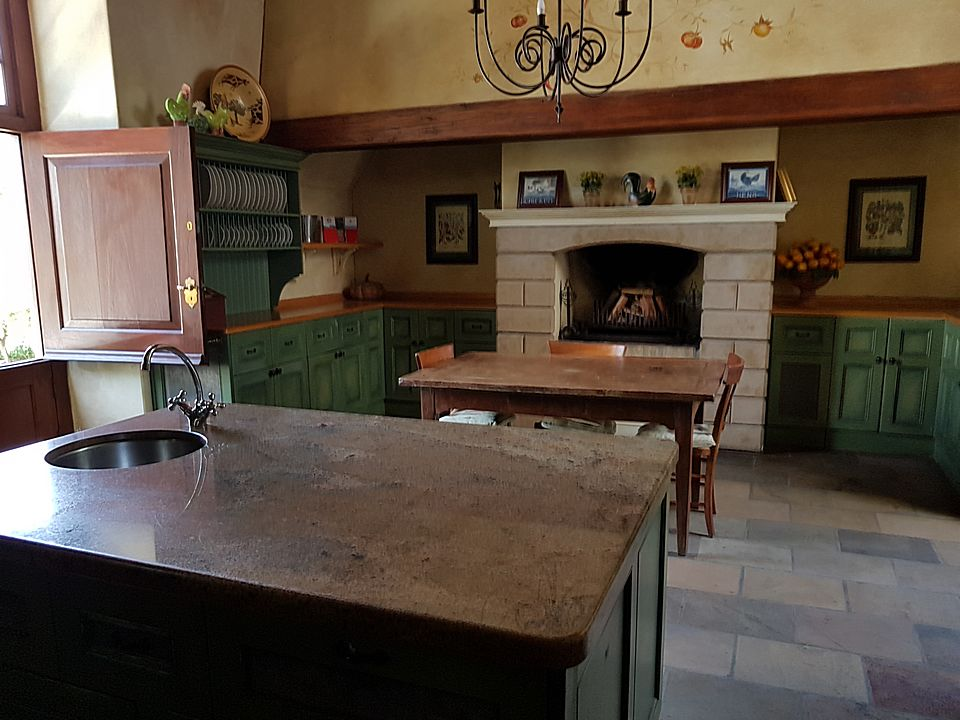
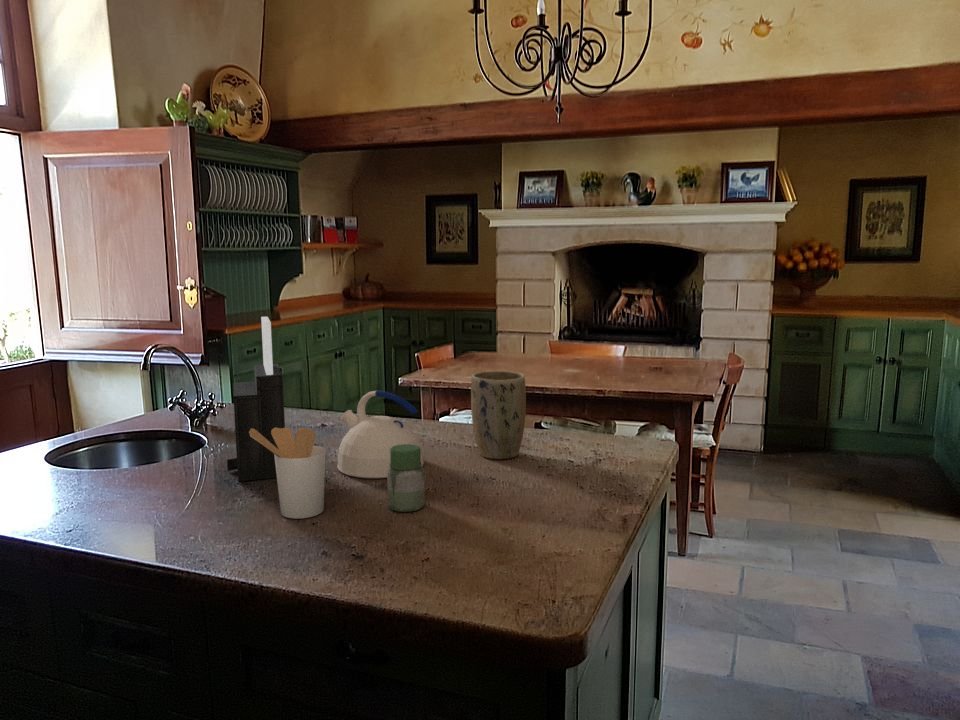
+ utensil holder (287, 469)
+ knife block (252, 395)
+ kettle (379, 428)
+ jar (405, 477)
+ plant pot (498, 414)
